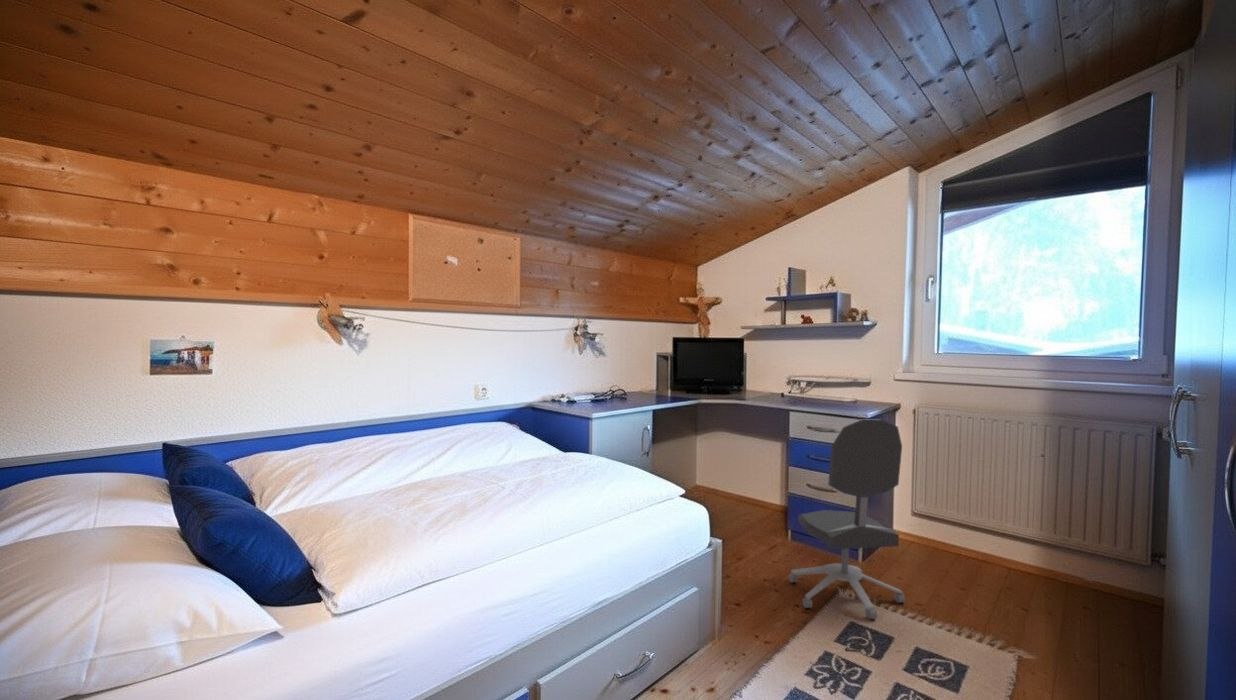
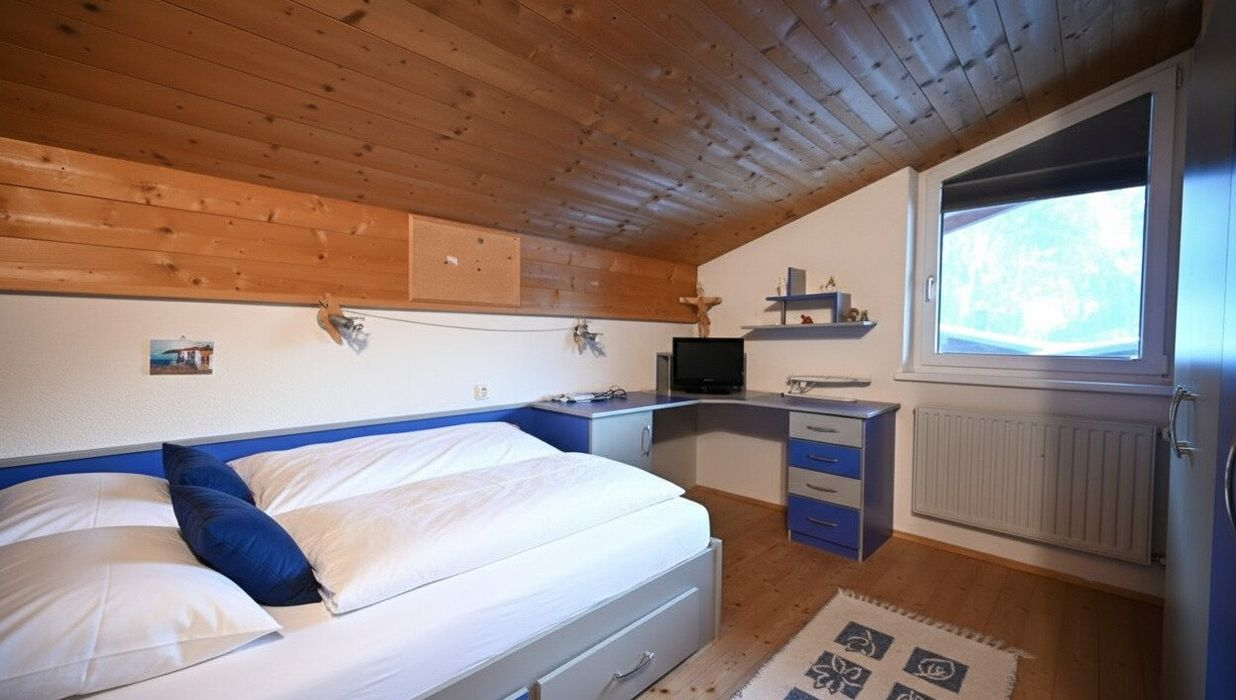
- office chair (846, 511)
